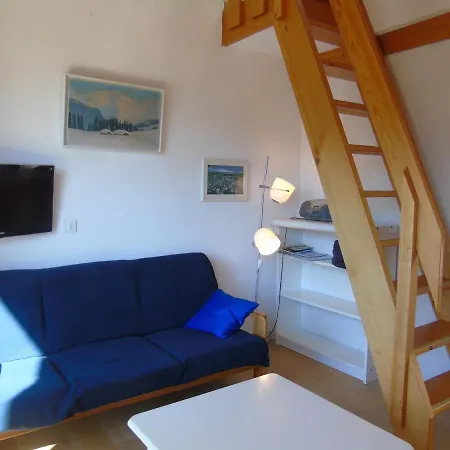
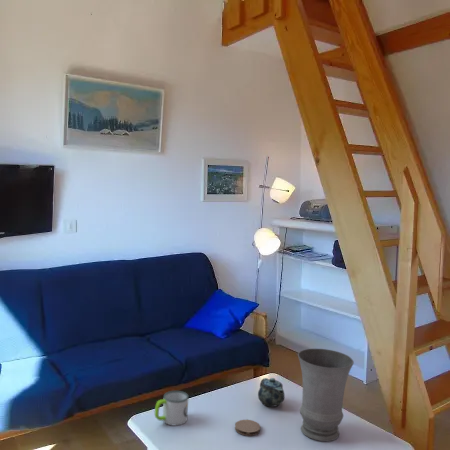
+ chinaware (271, 390)
+ mug (171, 408)
+ vase (322, 394)
+ coaster (247, 427)
